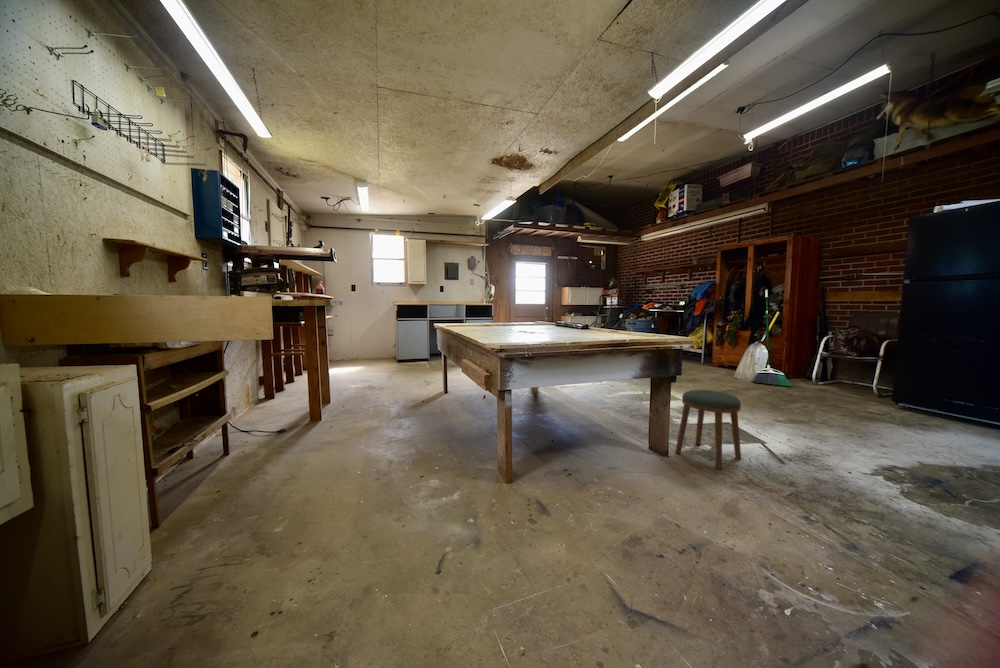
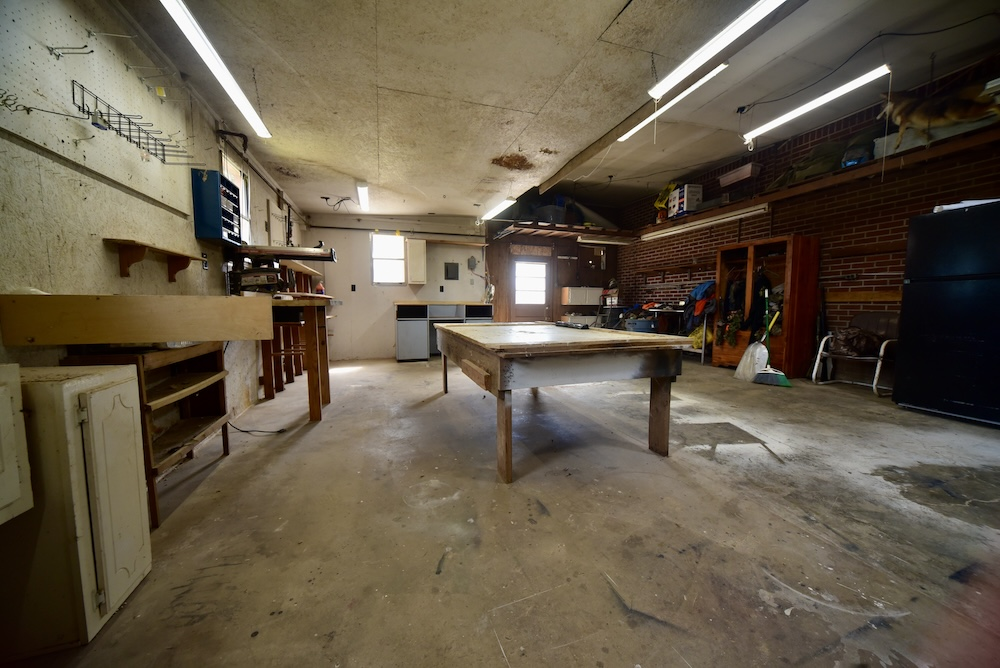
- stool (715, 424)
